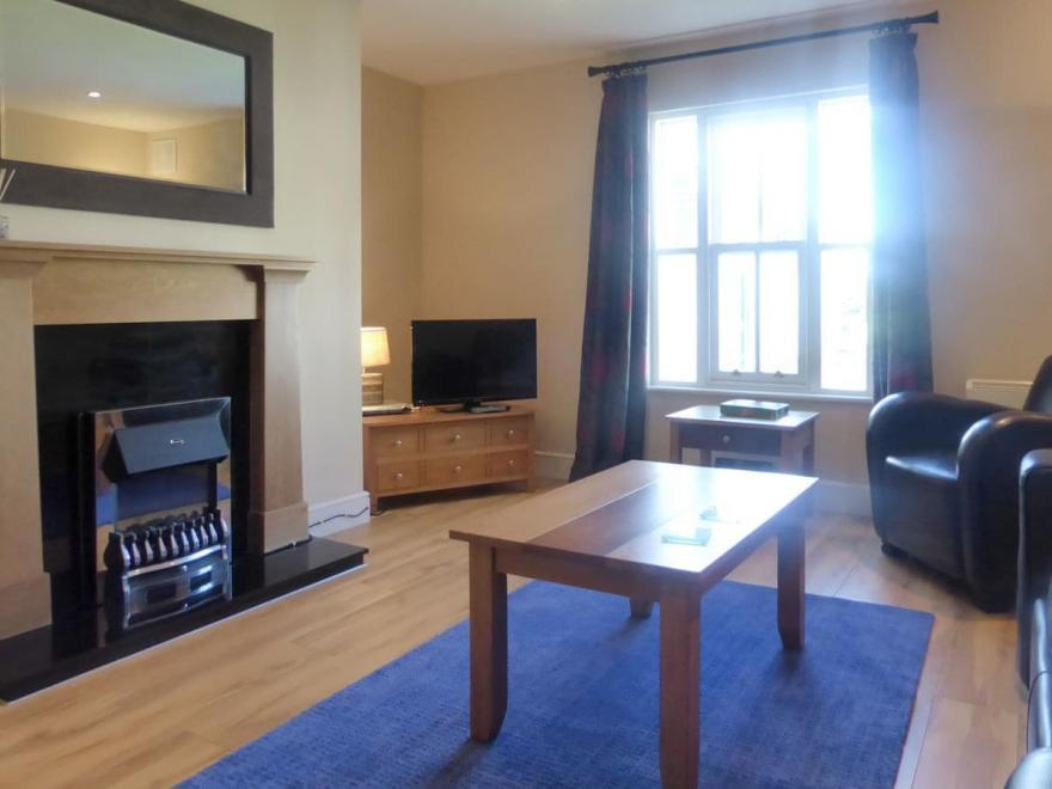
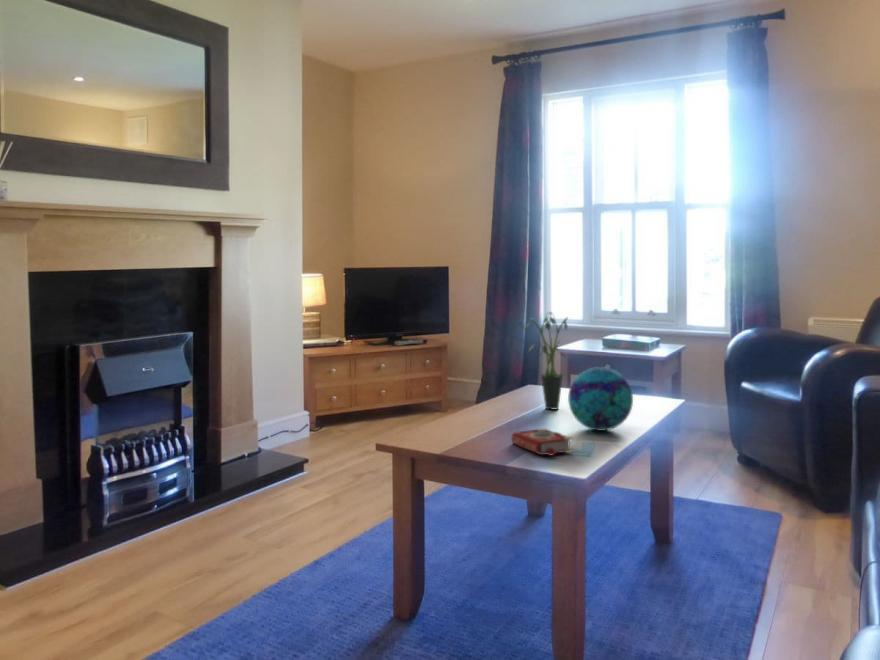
+ decorative ball (600, 398)
+ book (544, 440)
+ potted plant (547, 360)
